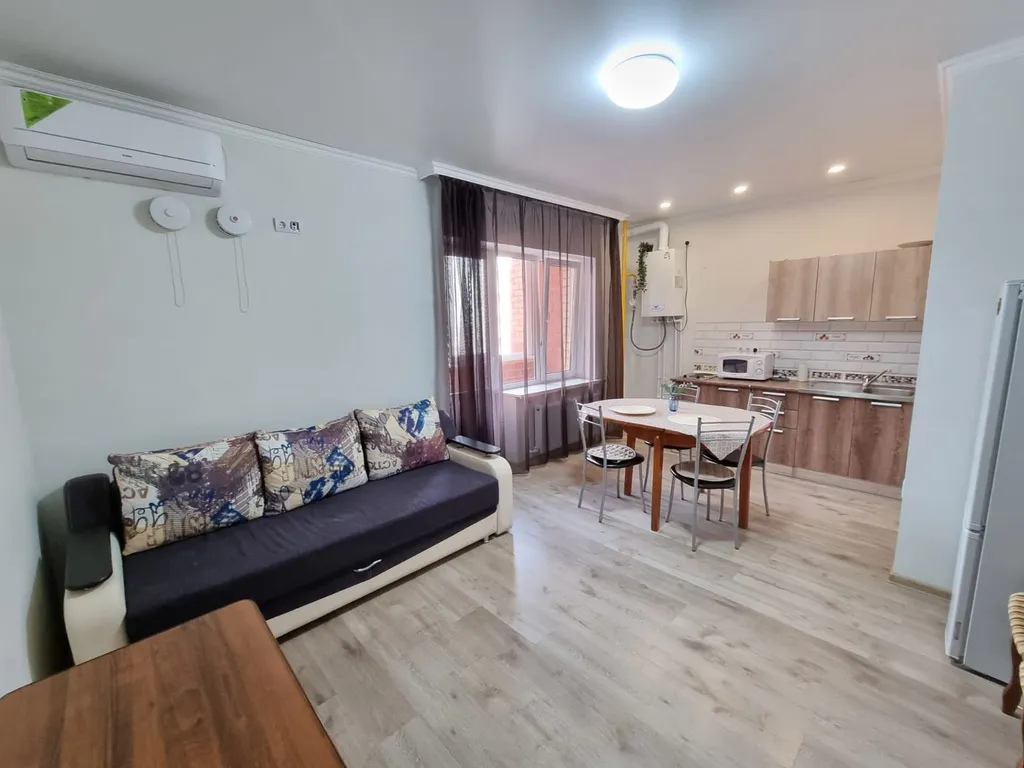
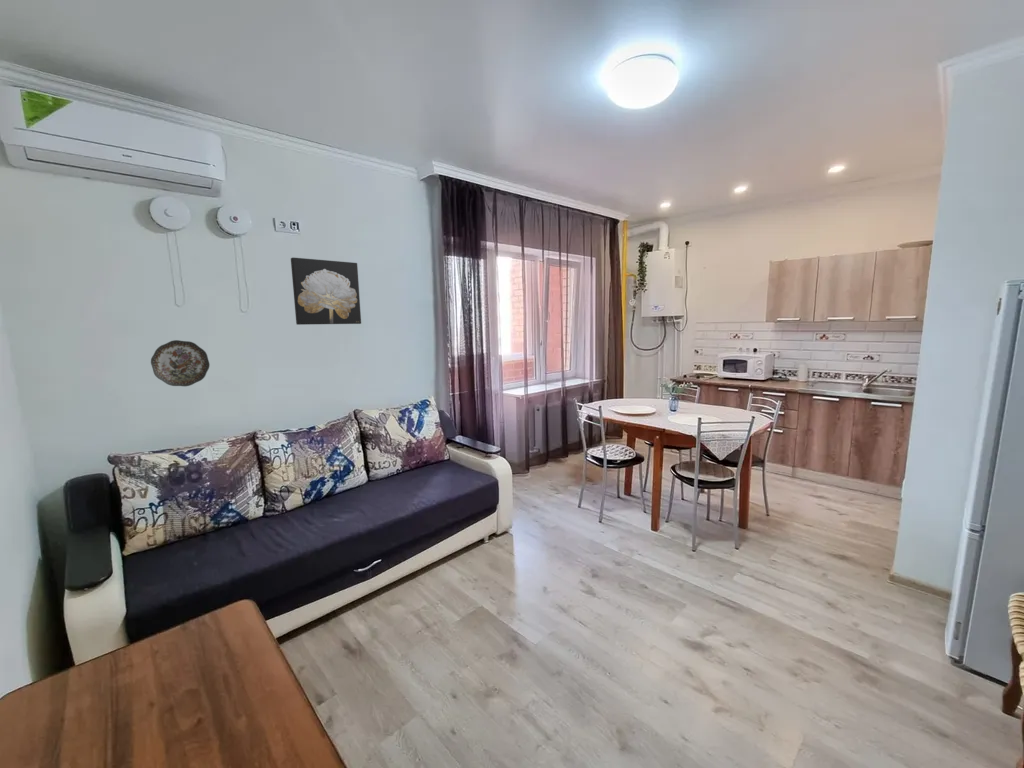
+ decorative plate (181, 363)
+ wall art (327, 292)
